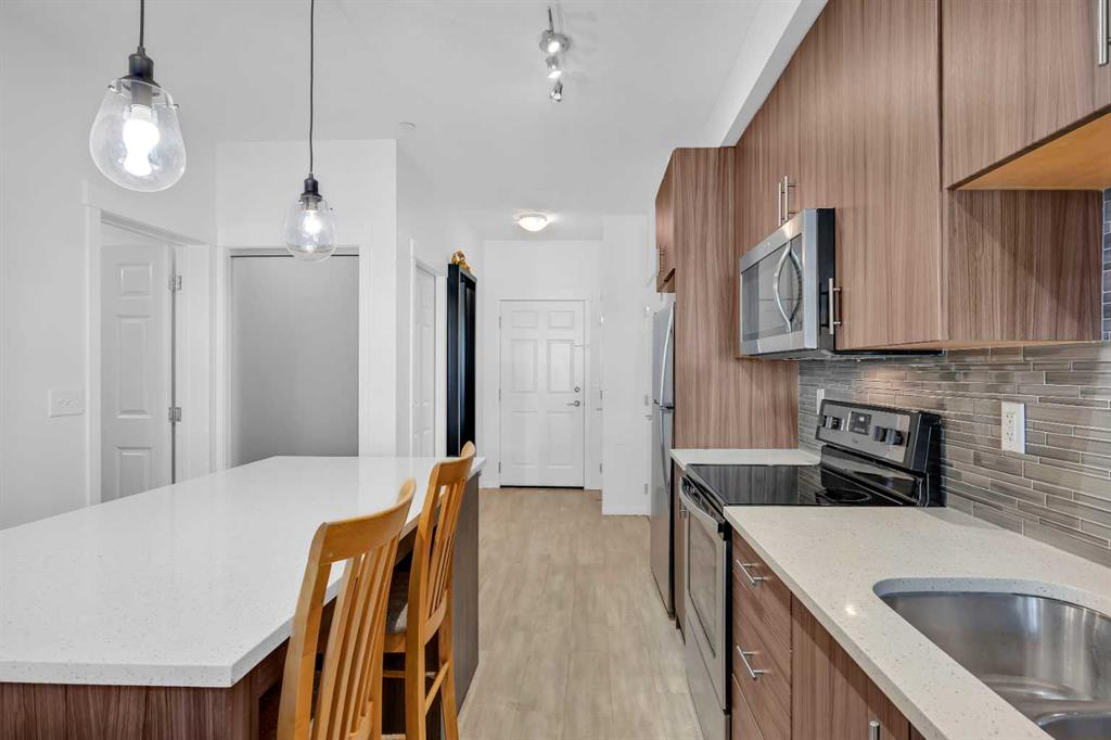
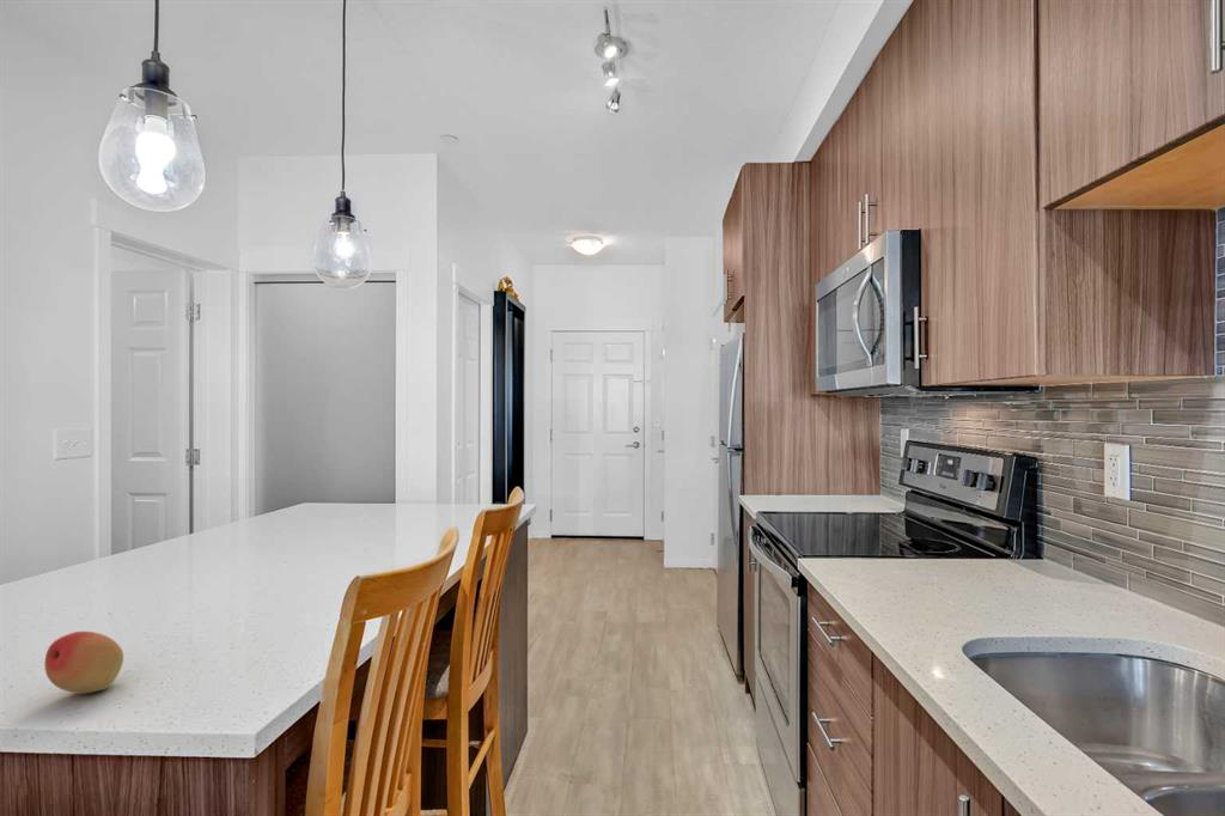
+ fruit (83, 660)
